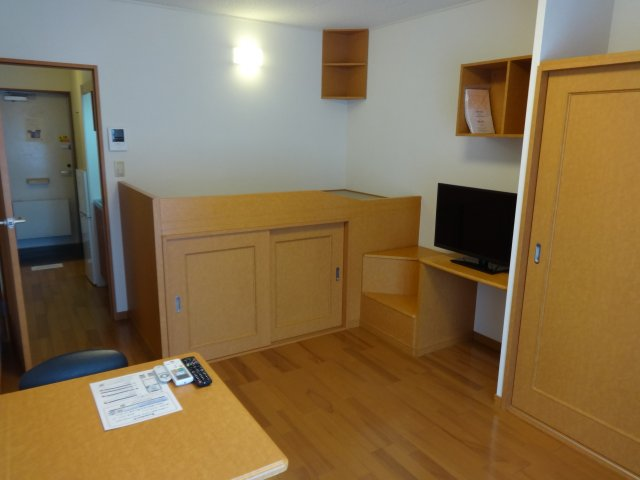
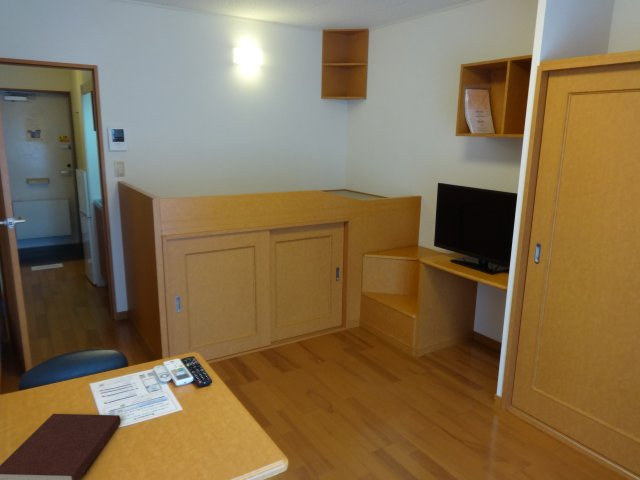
+ notebook (62, 446)
